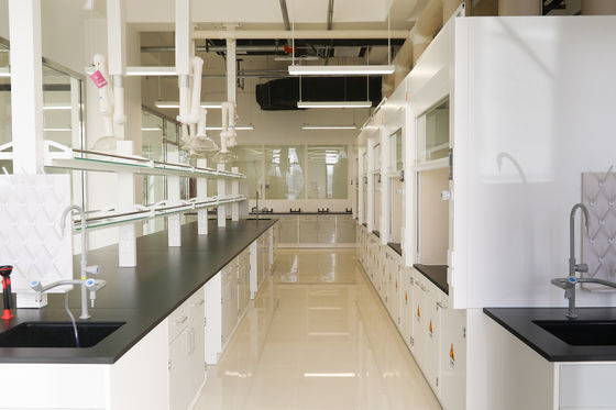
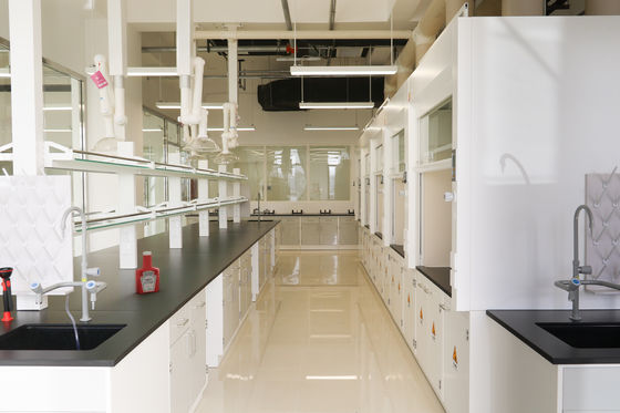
+ soap bottle (147, 271)
